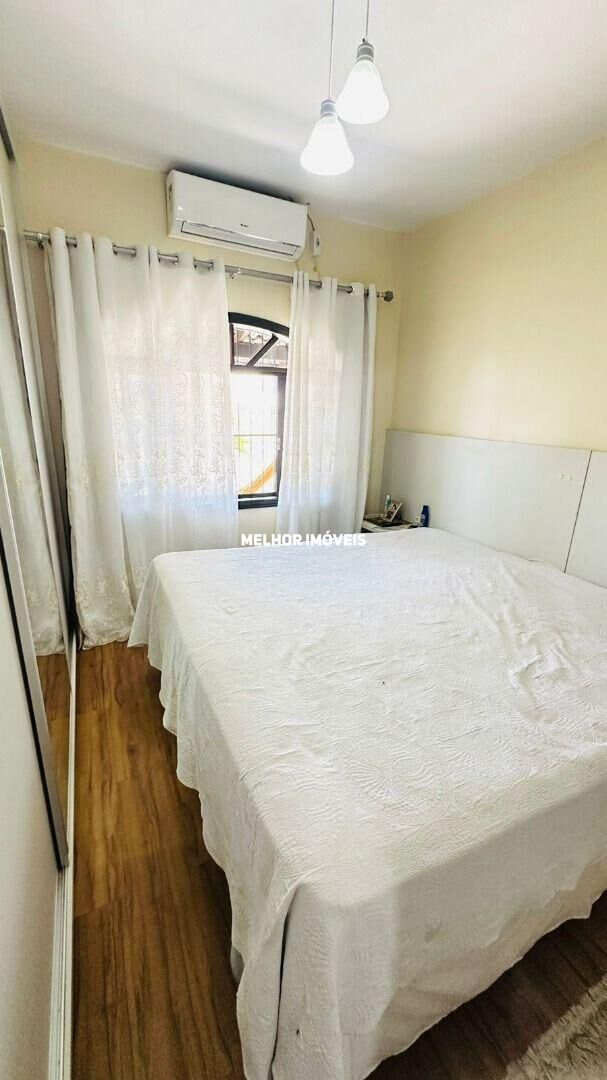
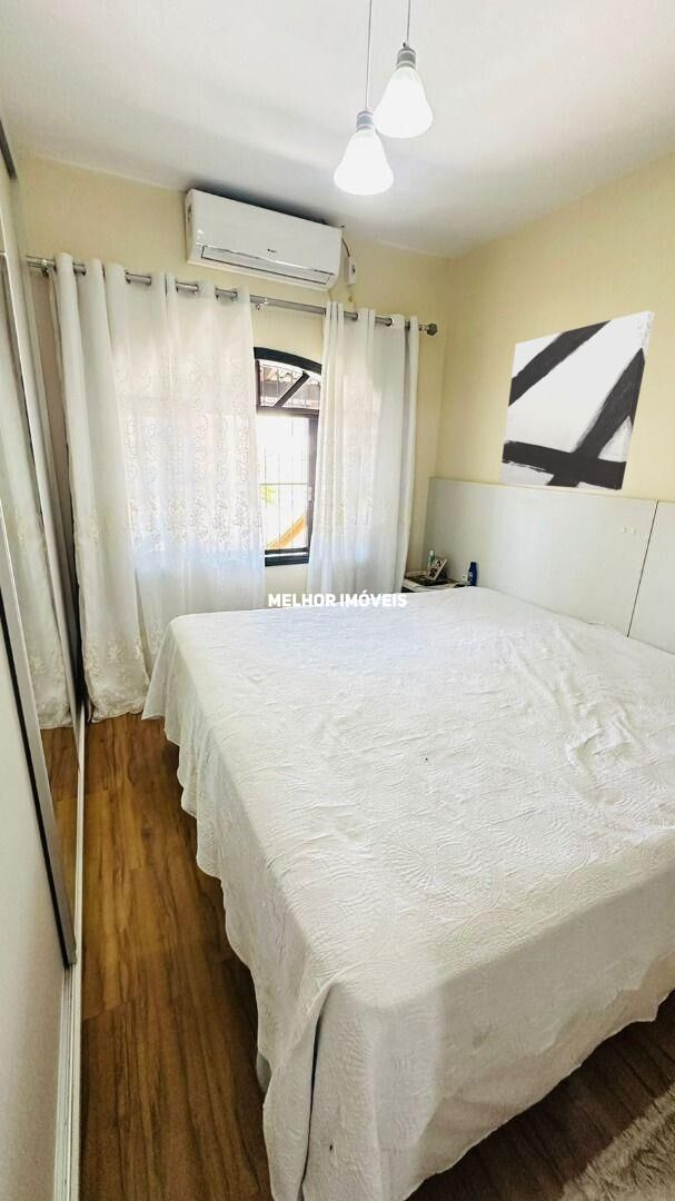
+ wall art (564, 410)
